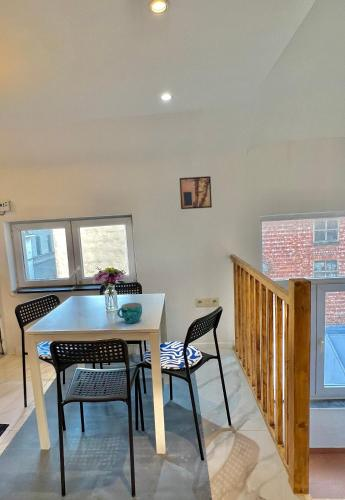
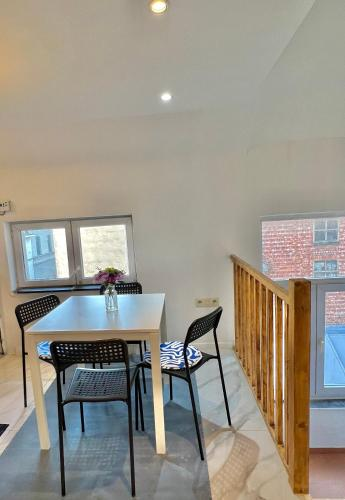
- cup (130, 313)
- wall art (195, 192)
